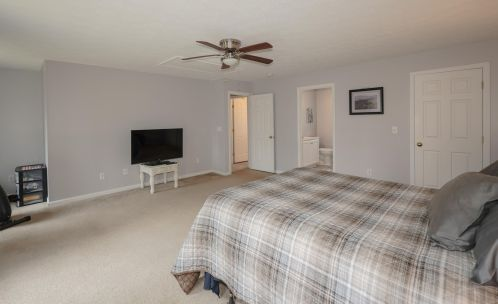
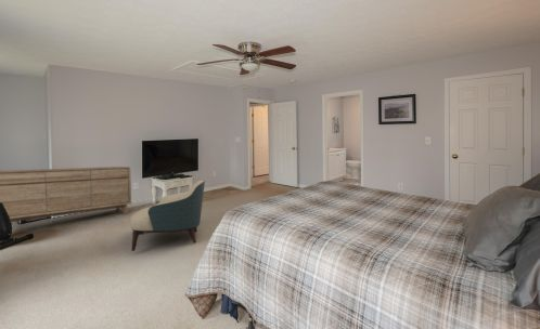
+ sideboard (66, 195)
+ armchair (169, 210)
